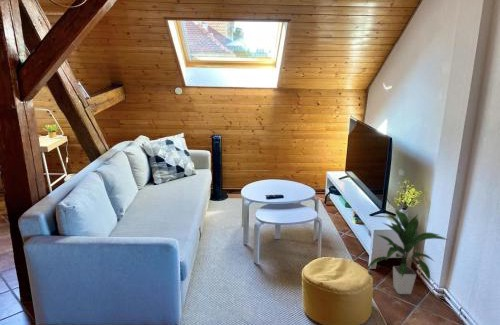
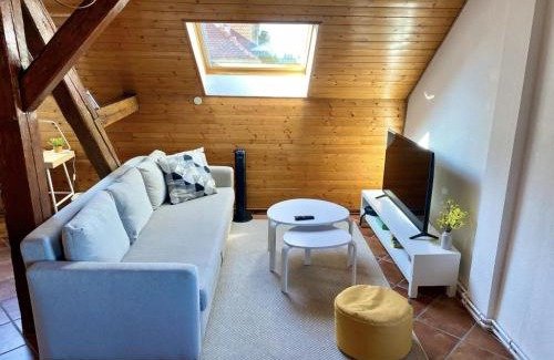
- indoor plant (403, 250)
